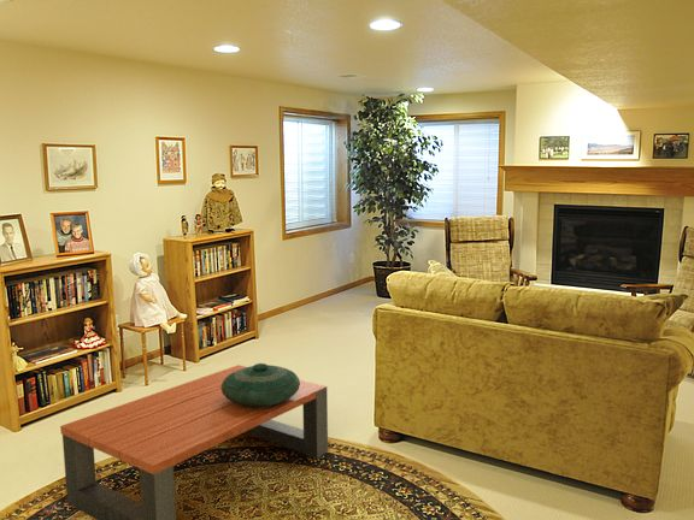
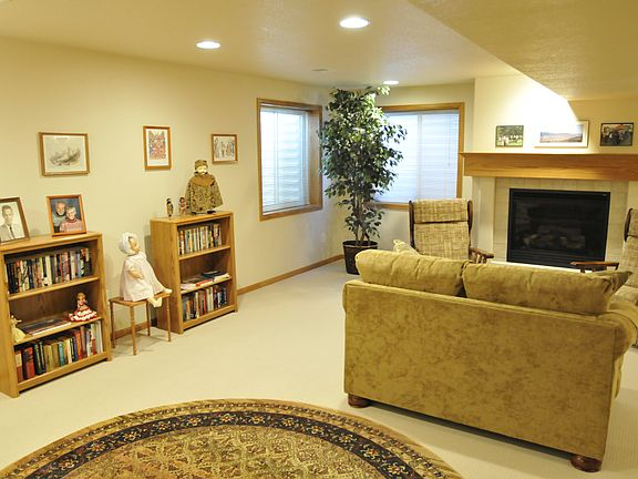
- coffee table (206, 441)
- decorative bowl (260, 380)
